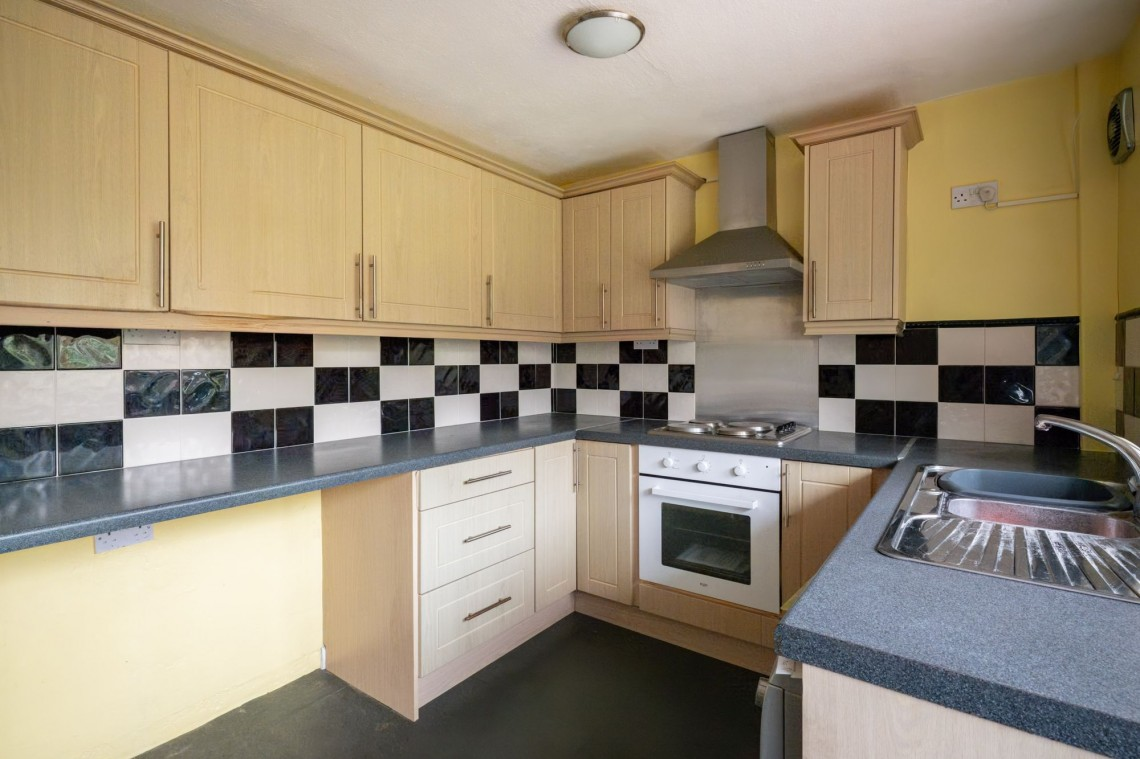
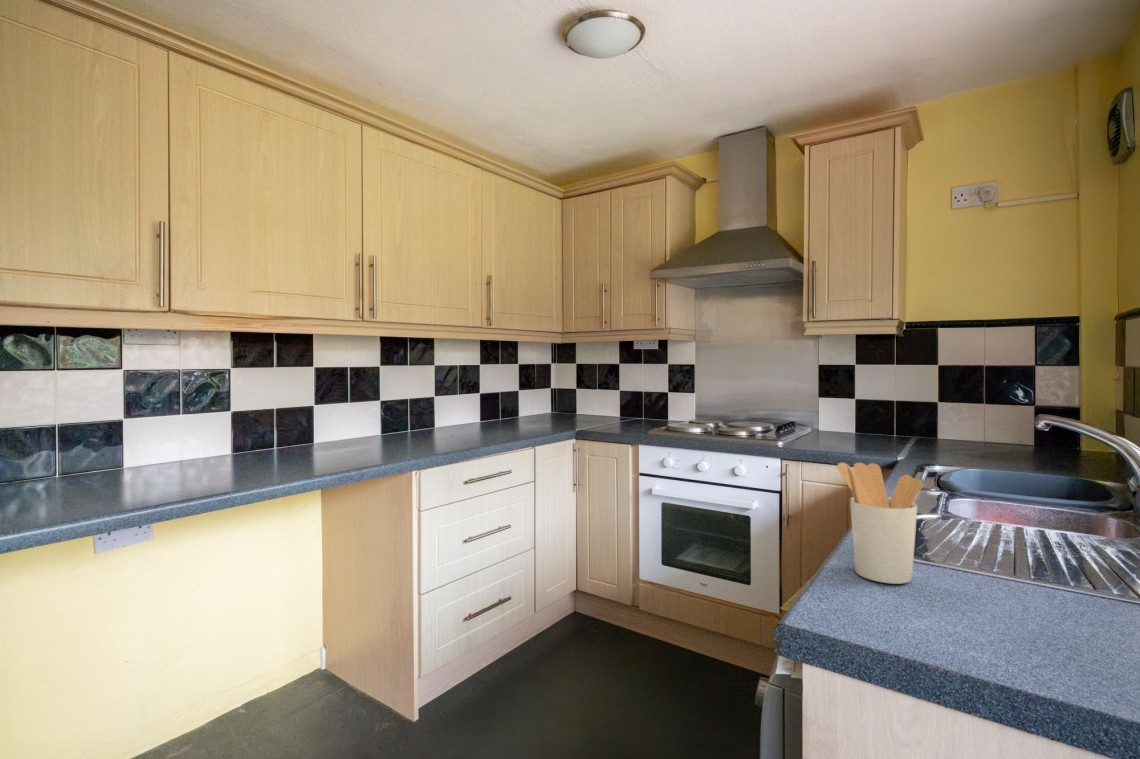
+ utensil holder (874, 516)
